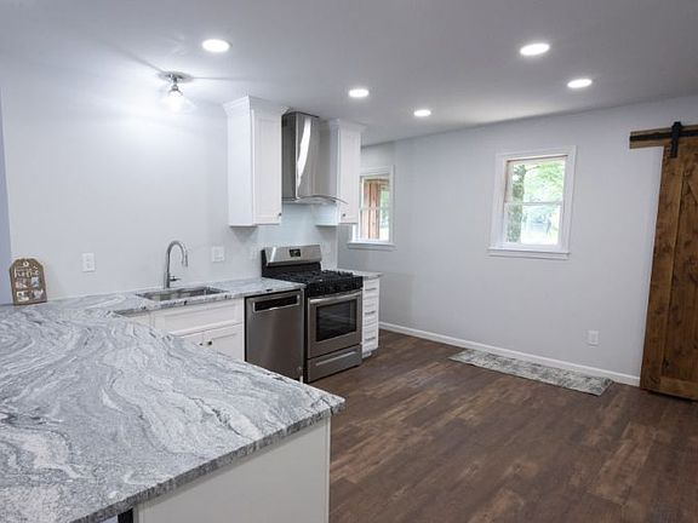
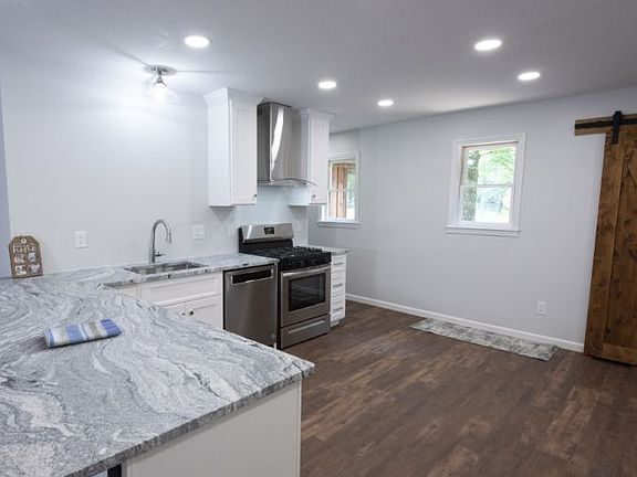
+ dish towel (82, 331)
